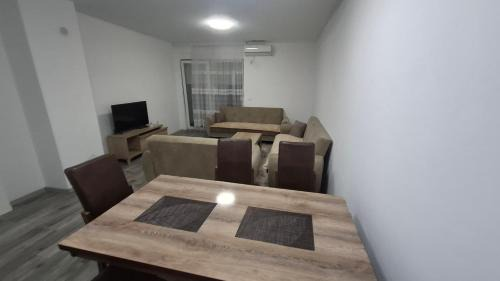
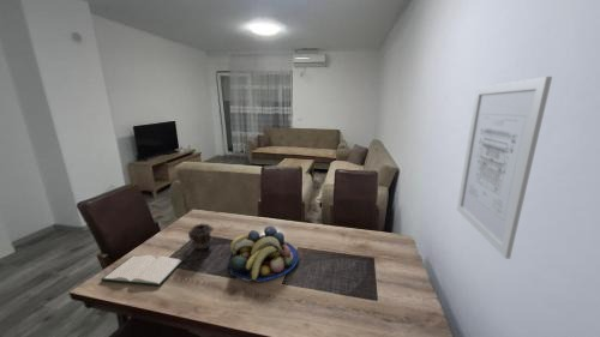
+ fruit bowl (264, 247)
+ wall art (491, 161)
+ hardback book (144, 267)
+ mug (199, 236)
